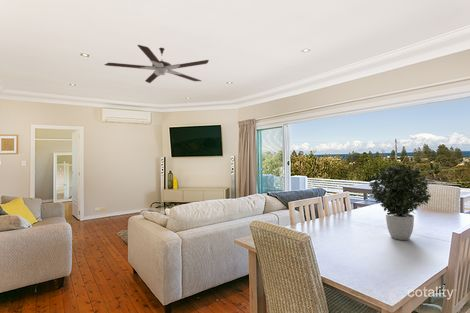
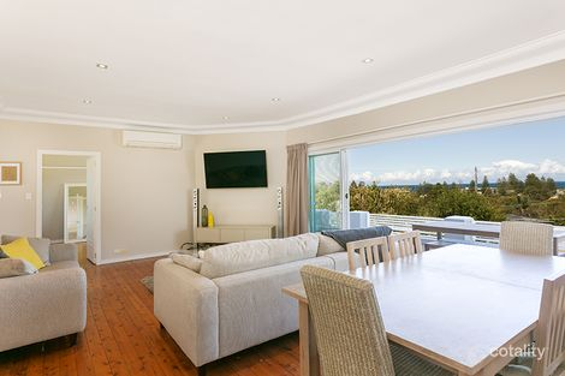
- potted plant (399, 200)
- ceiling fan (157, 61)
